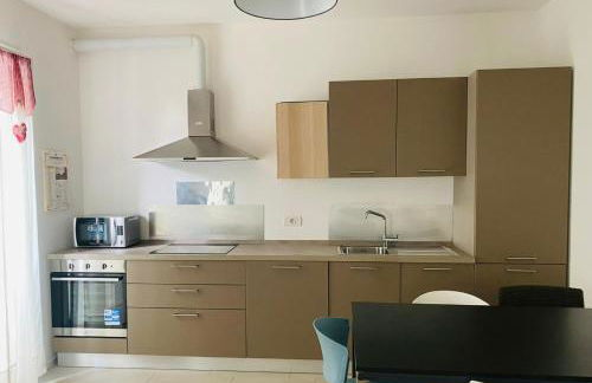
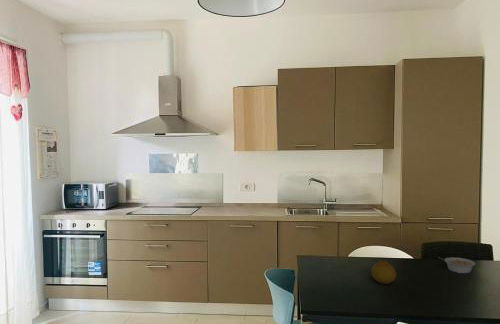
+ fruit (383, 271)
+ legume (458, 265)
